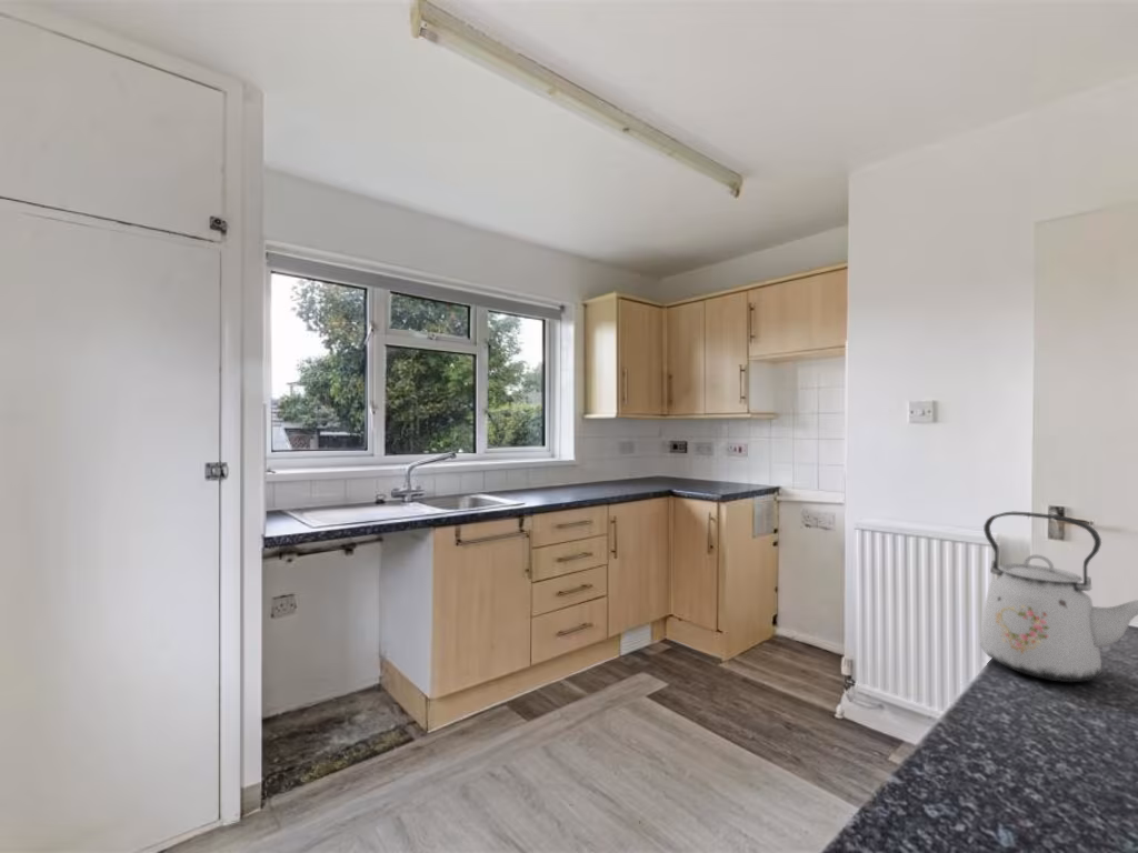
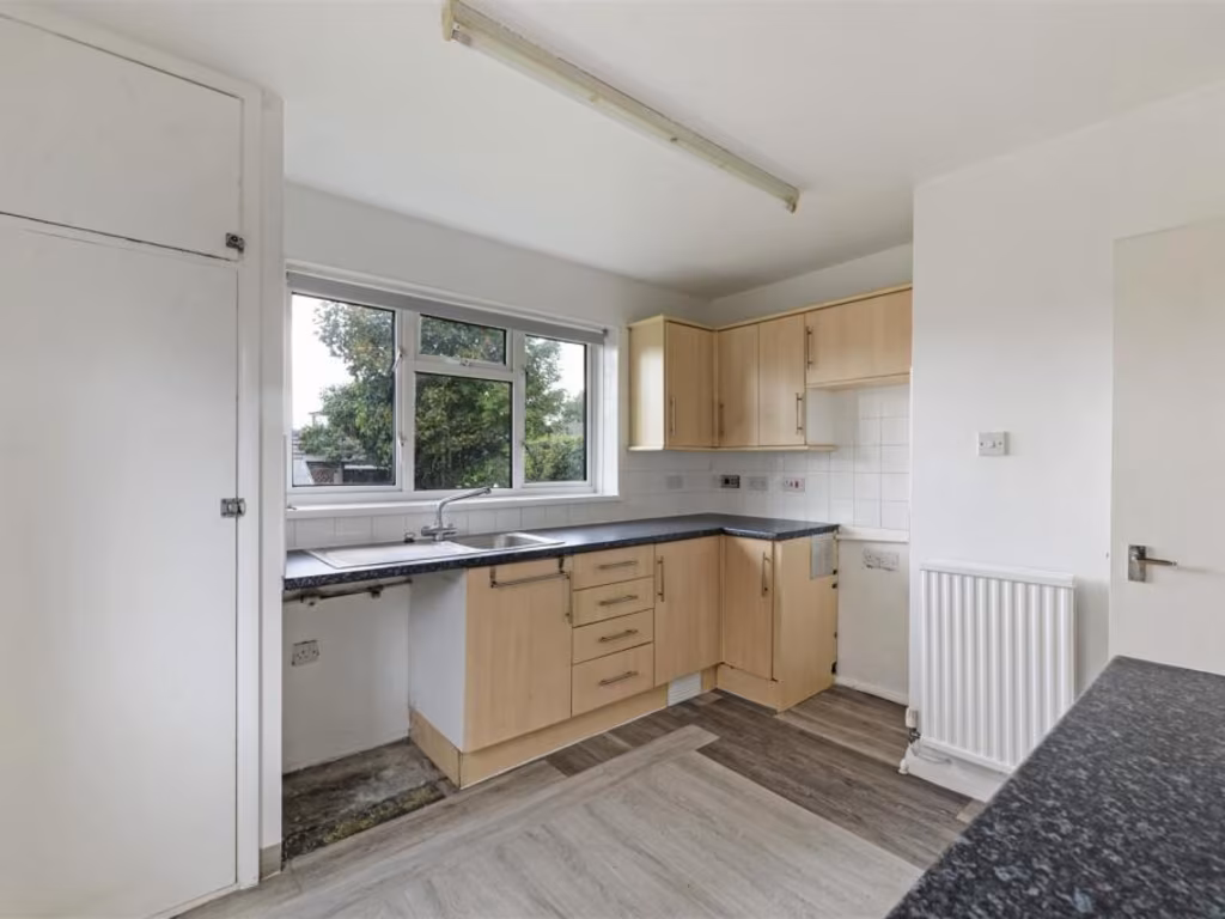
- kettle (1061, 595)
